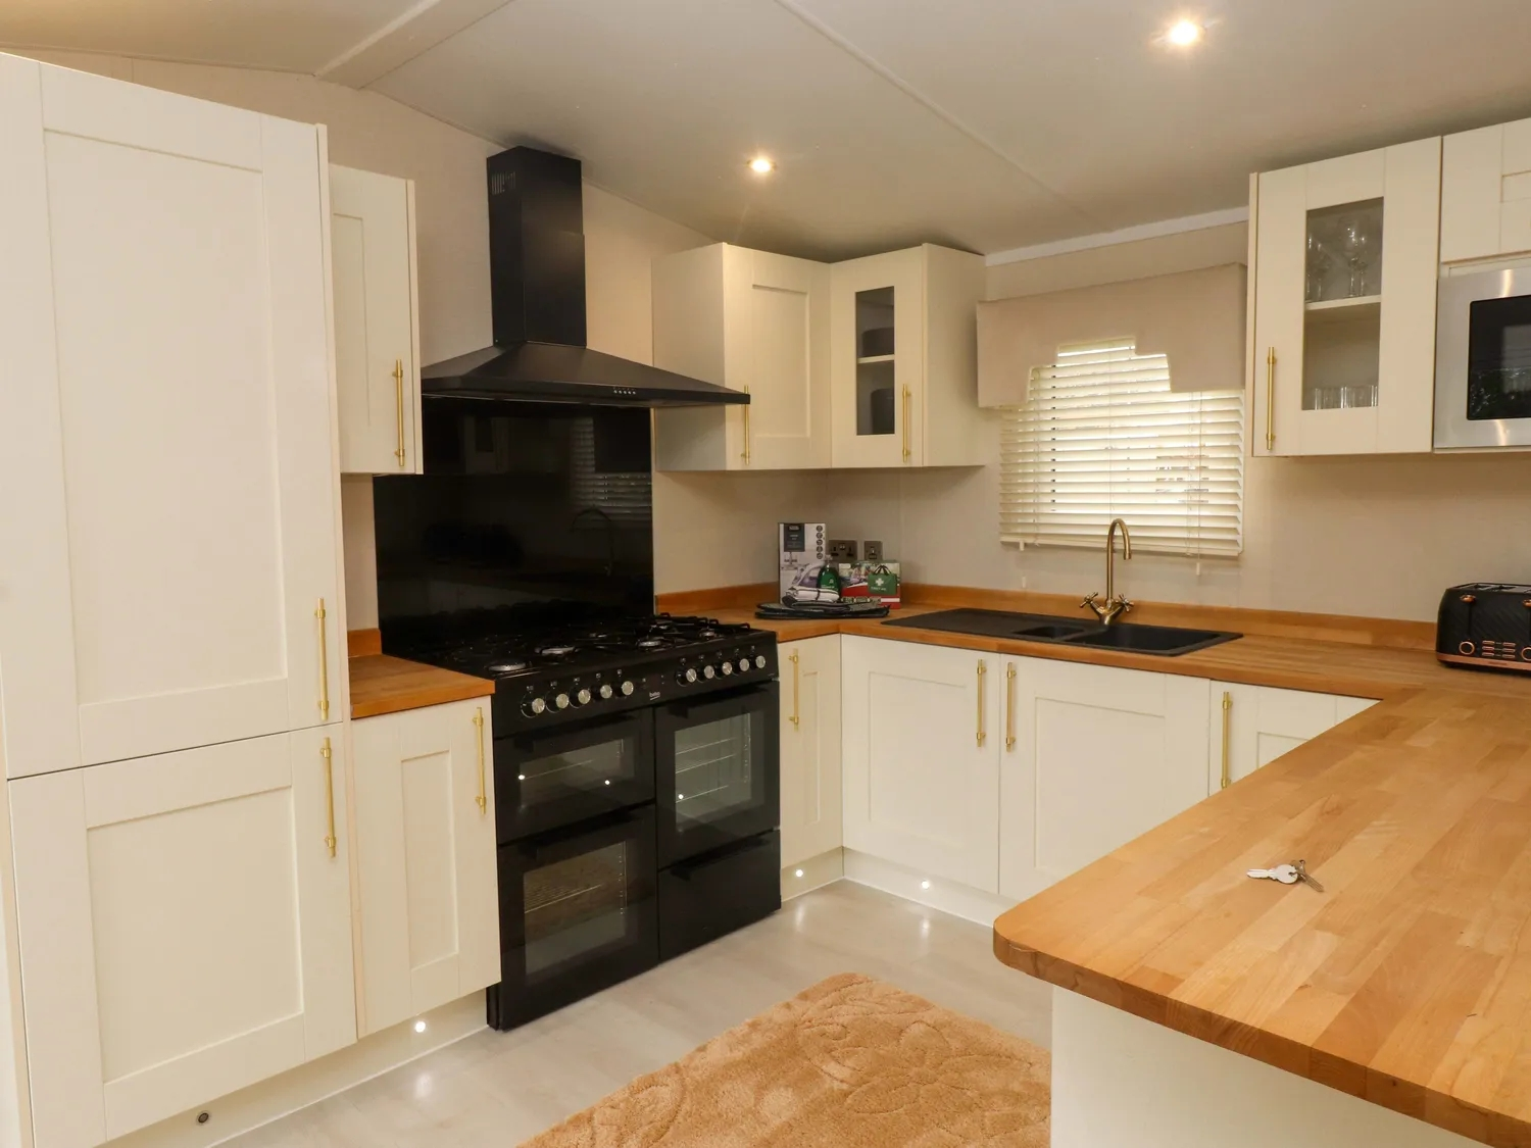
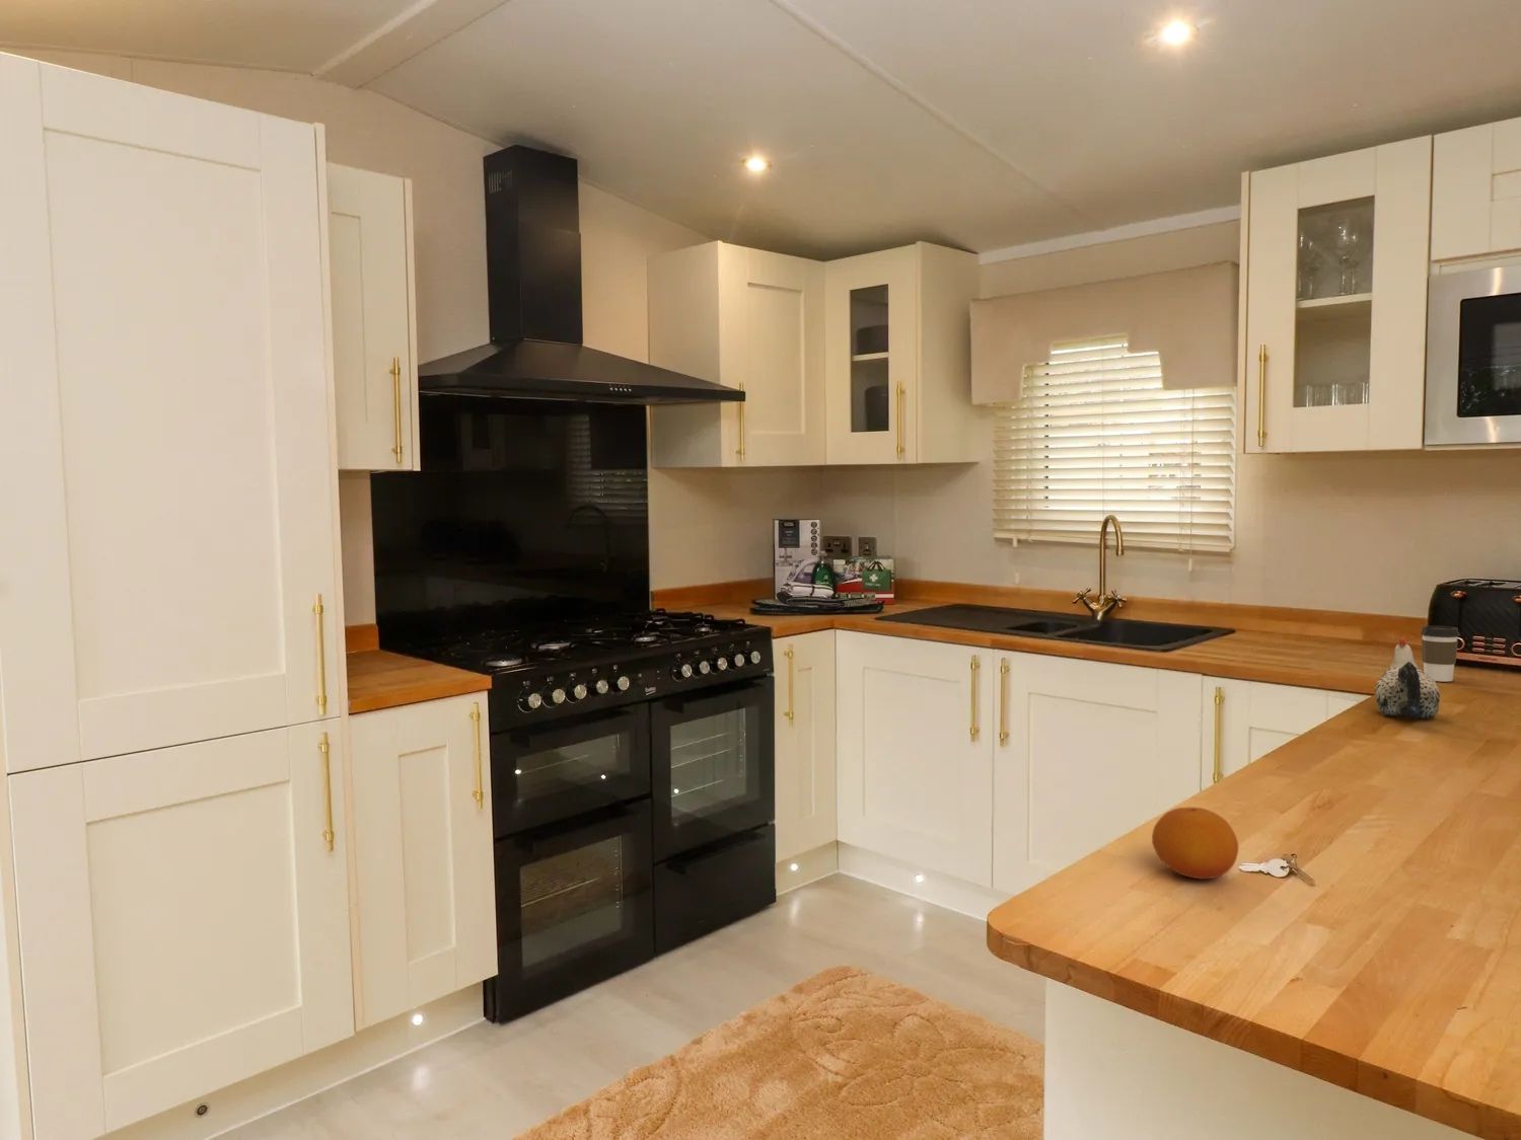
+ coffee cup (1438, 653)
+ fruit (1194, 841)
+ chicken figurine (1411, 680)
